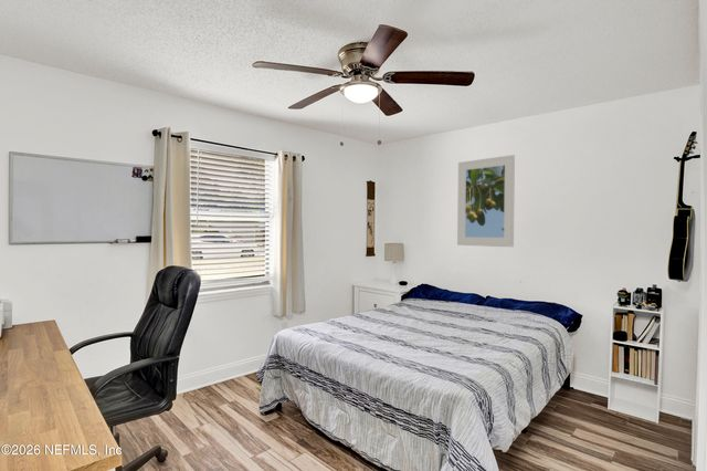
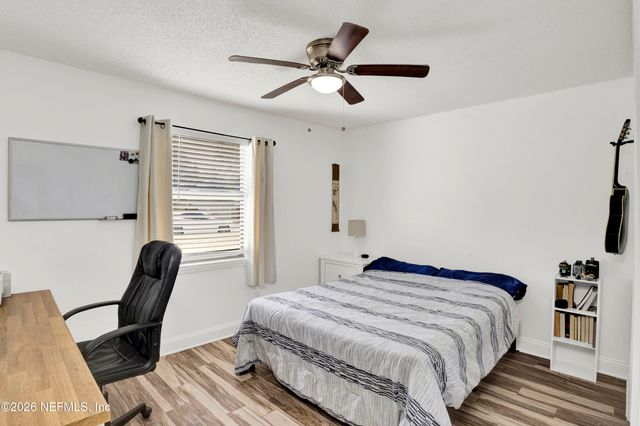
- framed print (484, 202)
